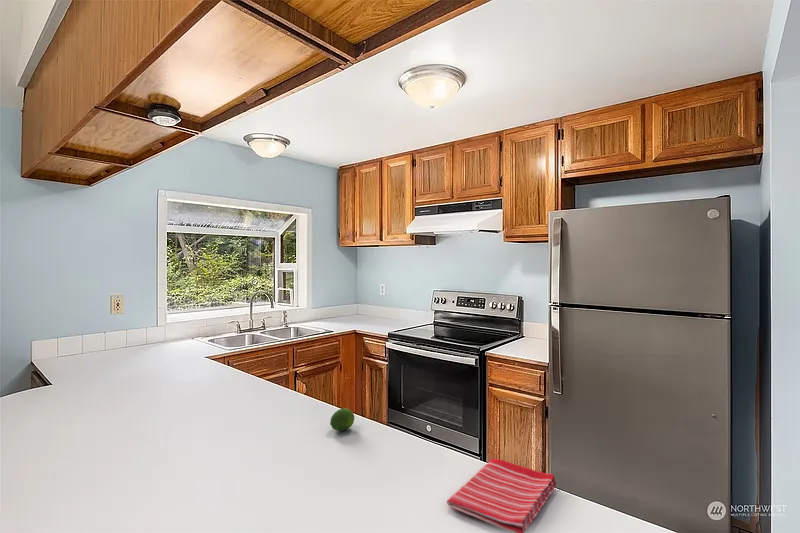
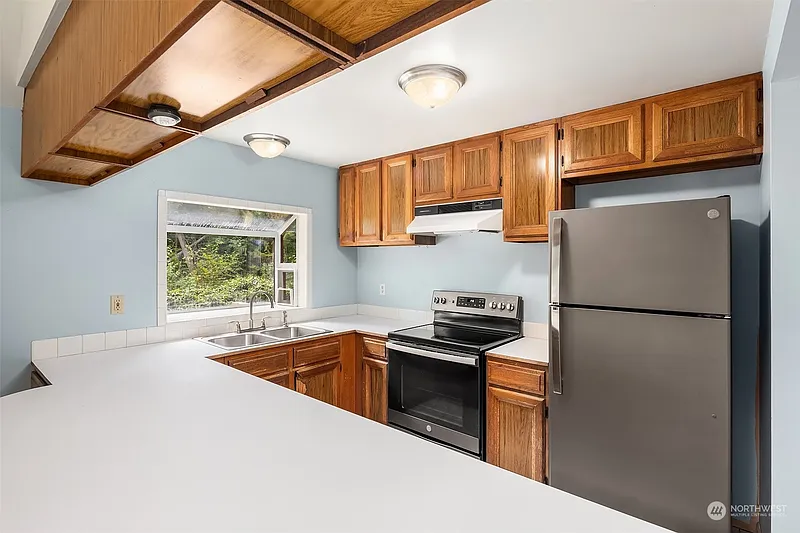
- fruit (342, 419)
- dish towel (504, 490)
